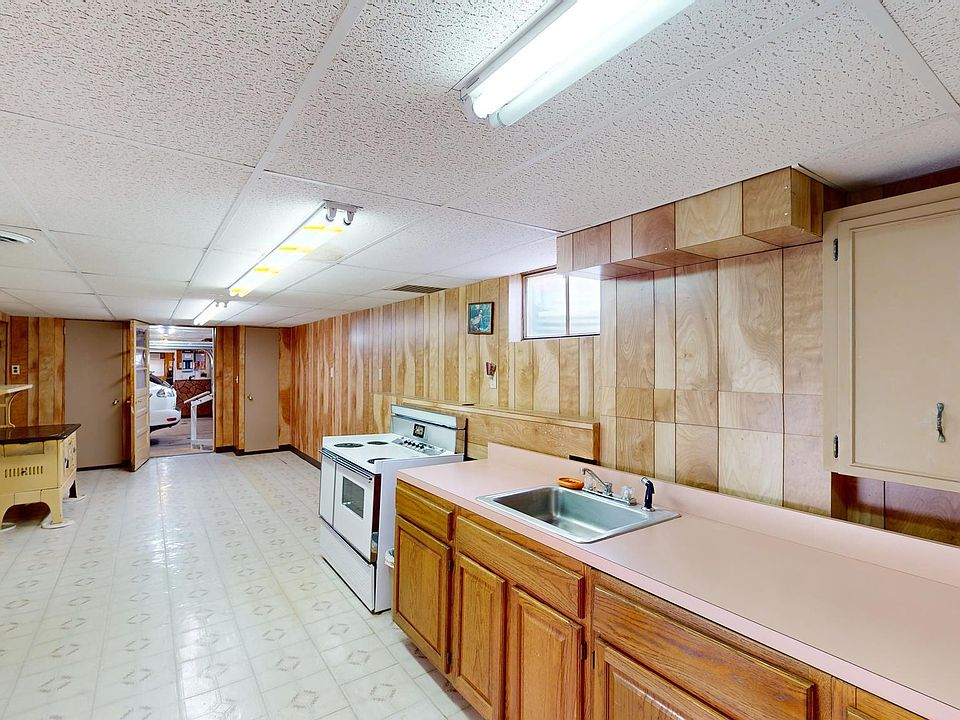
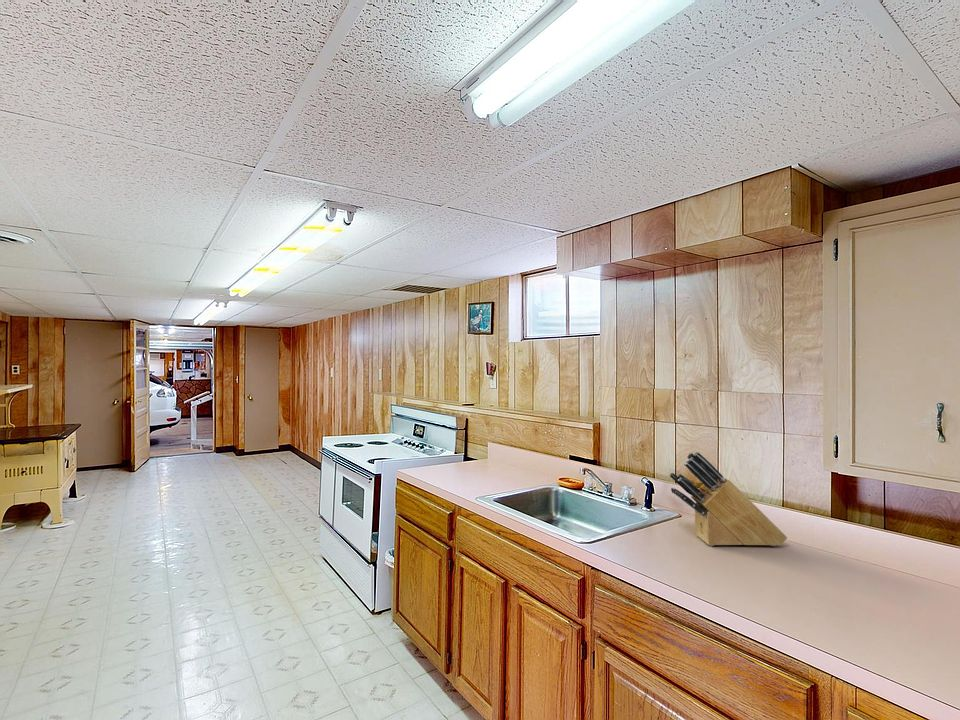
+ knife block (725, 495)
